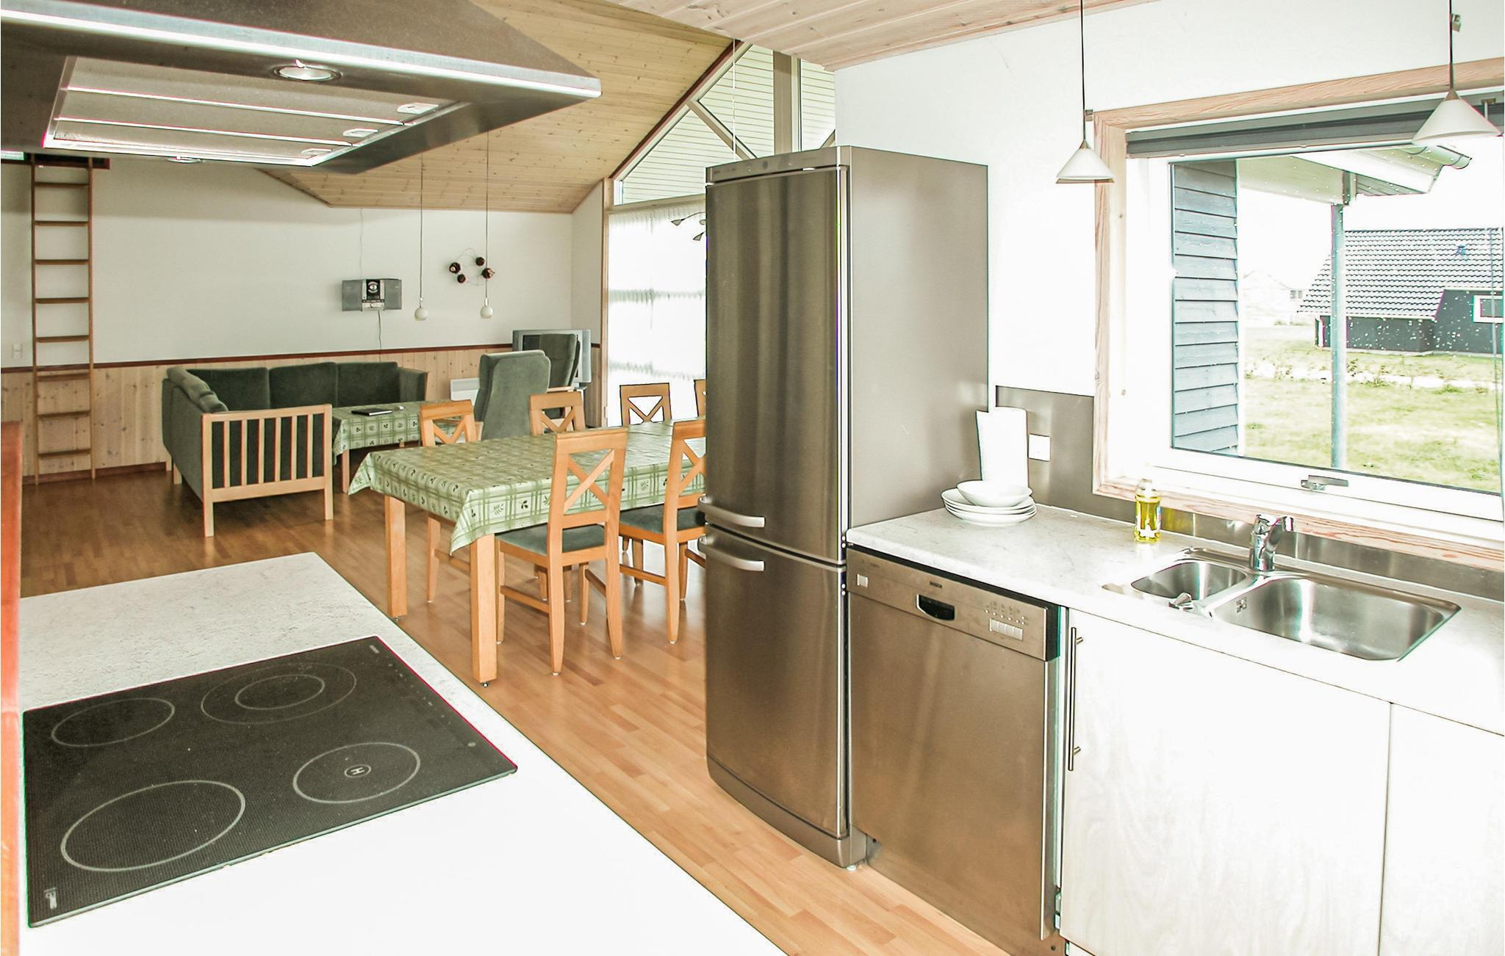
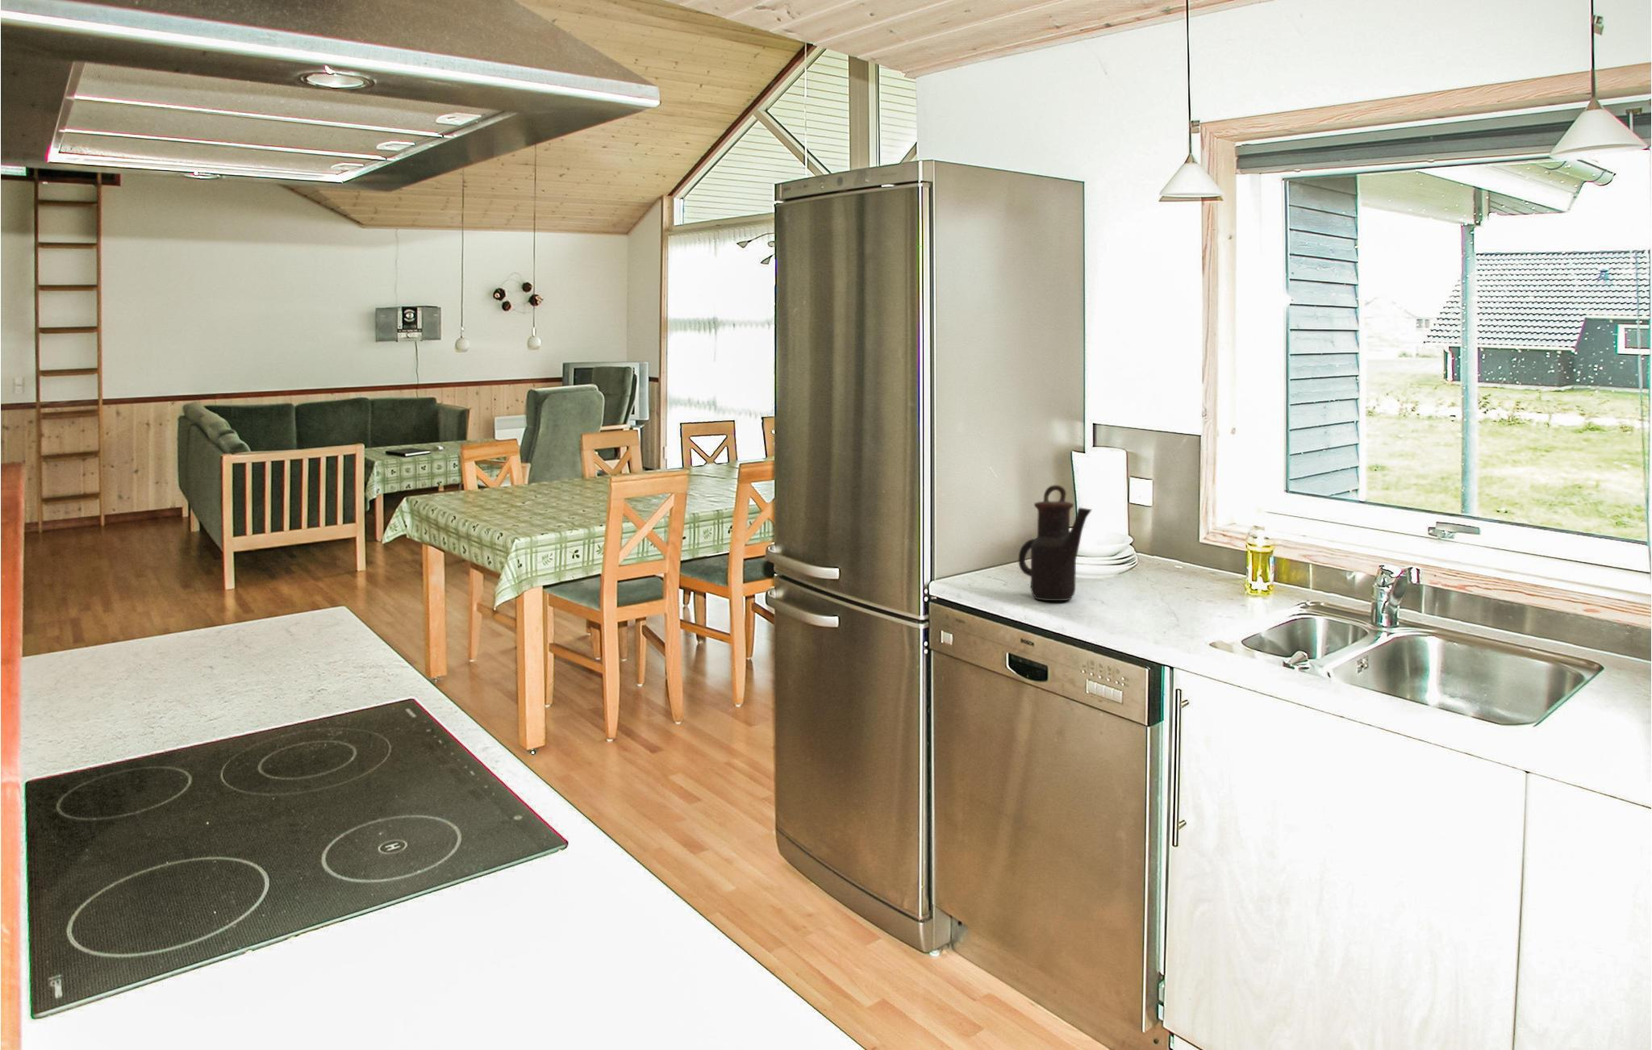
+ teapot (1054, 542)
